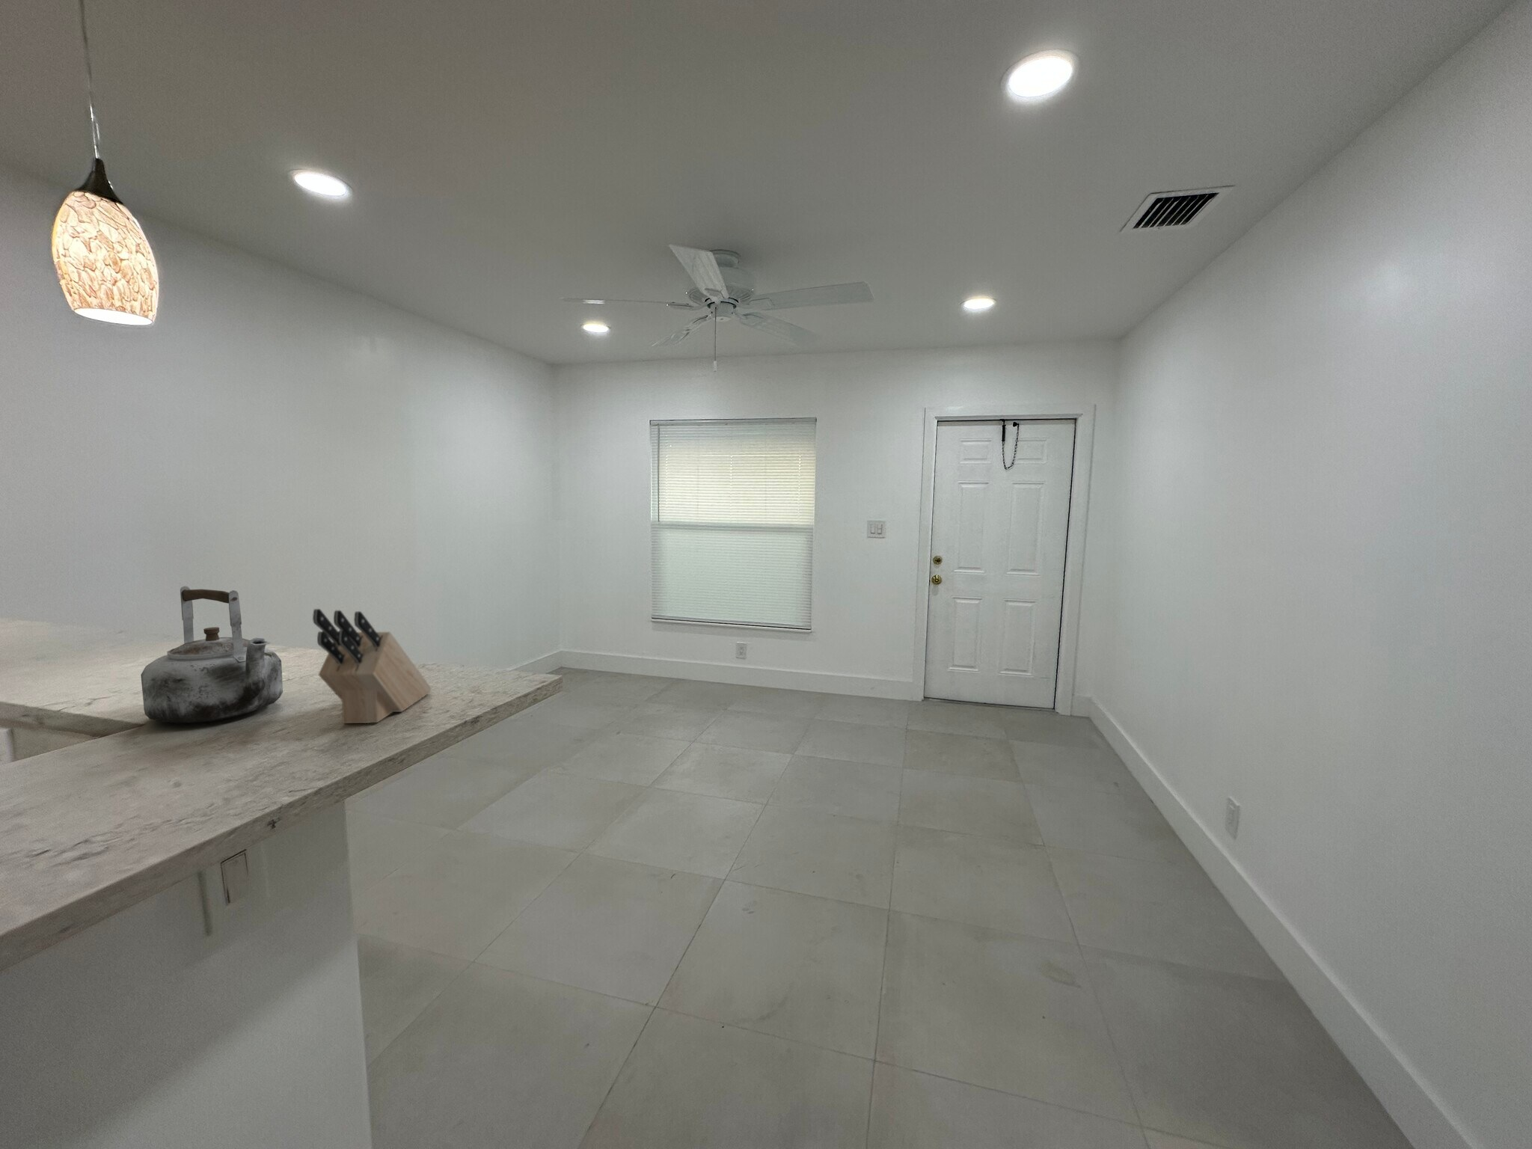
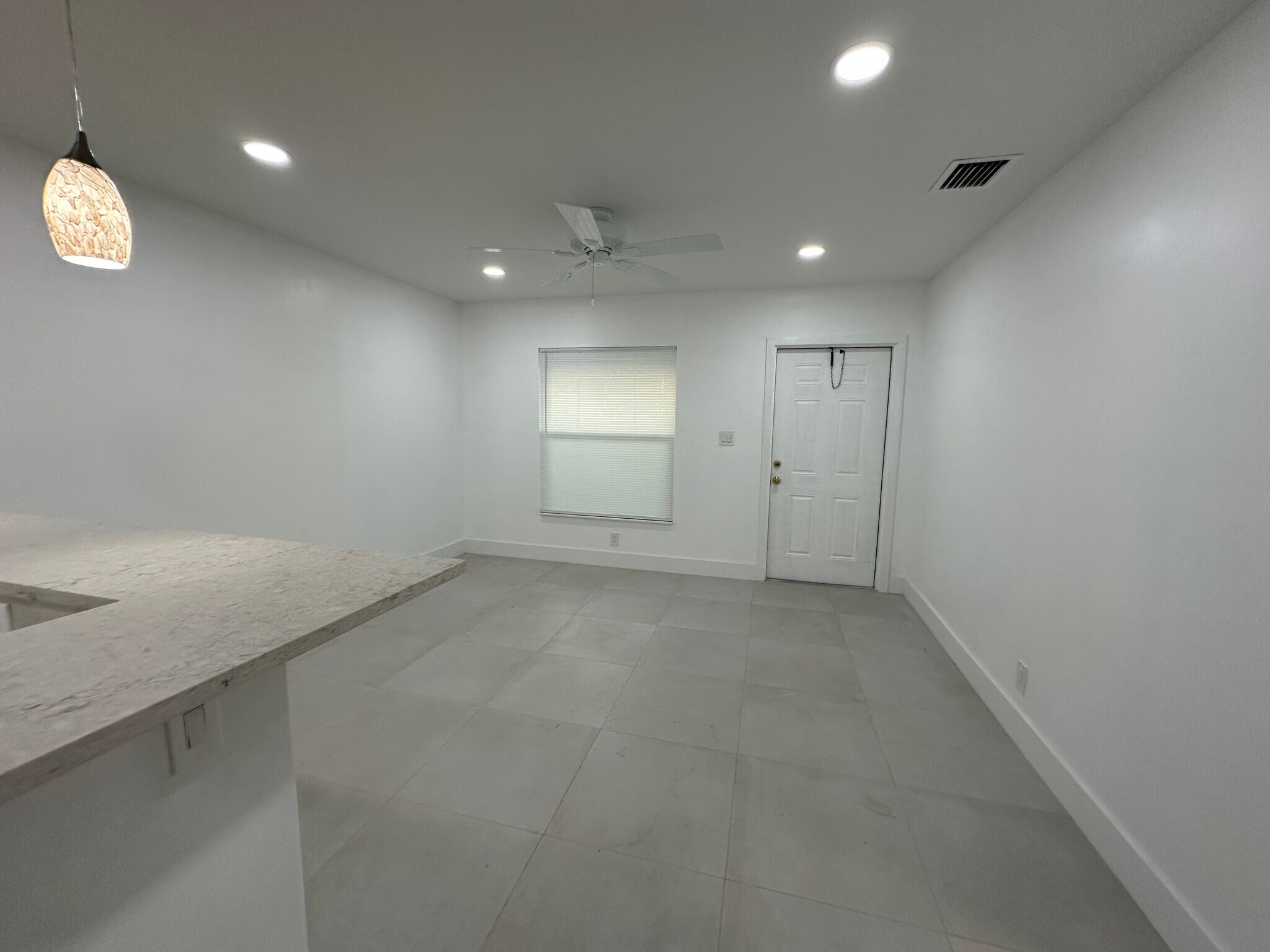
- knife block (374, 657)
- kettle (222, 652)
